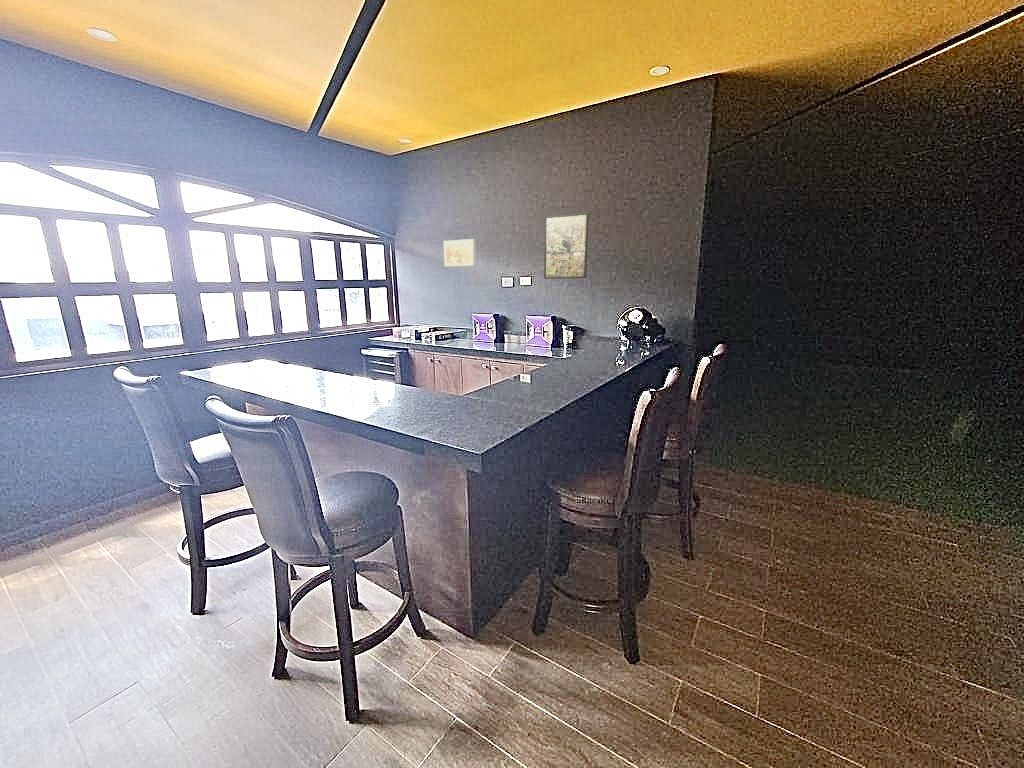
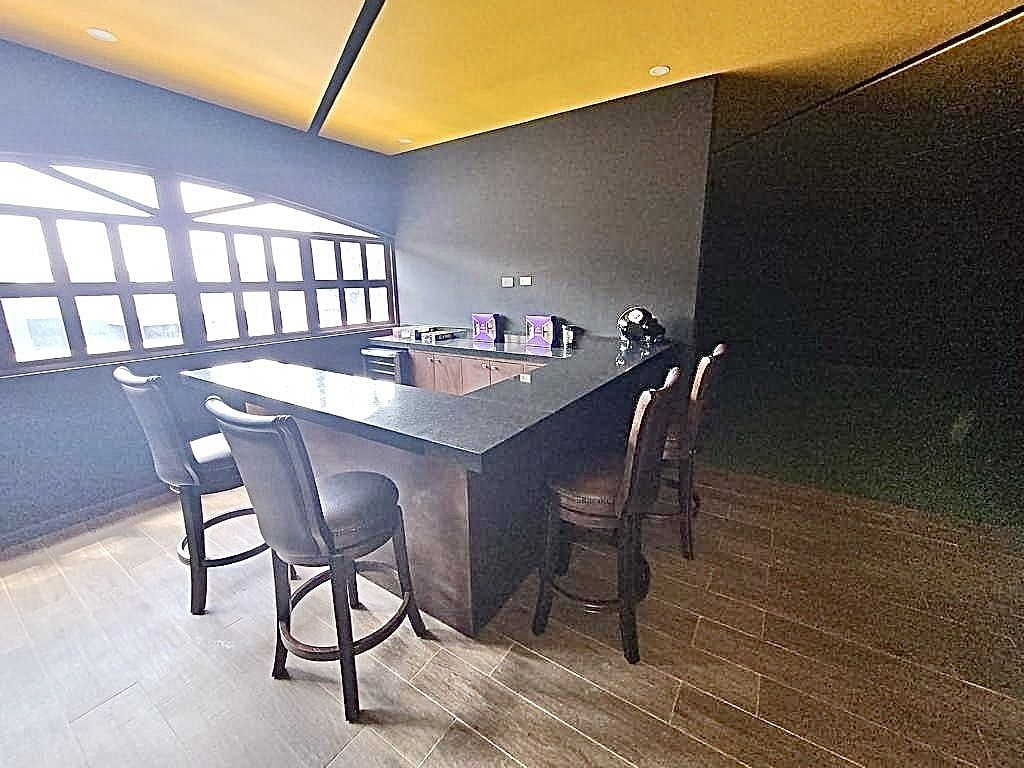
- wall art (459, 253)
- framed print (565, 247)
